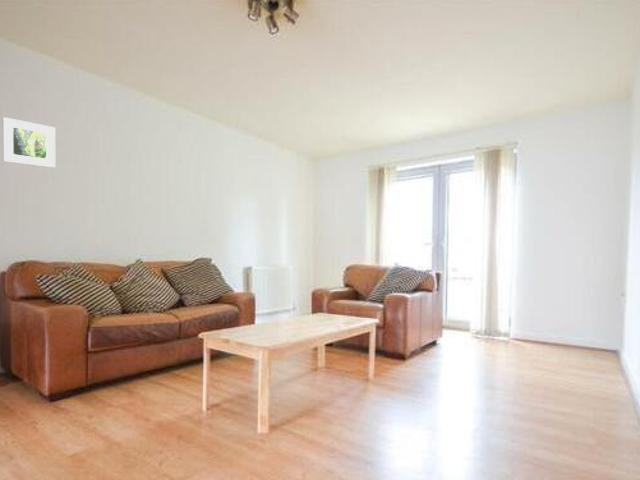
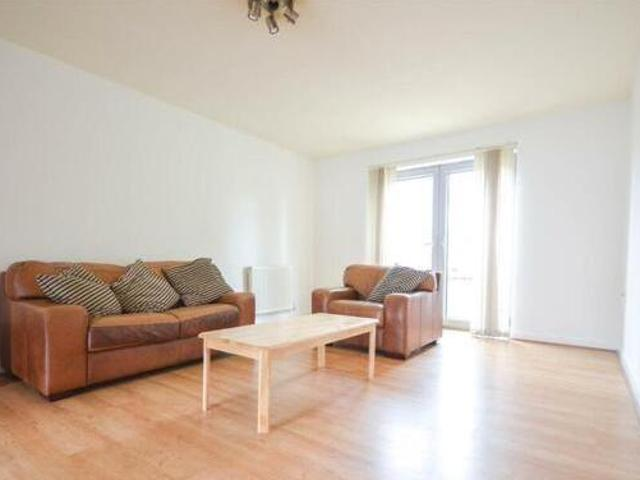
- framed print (30, 143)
